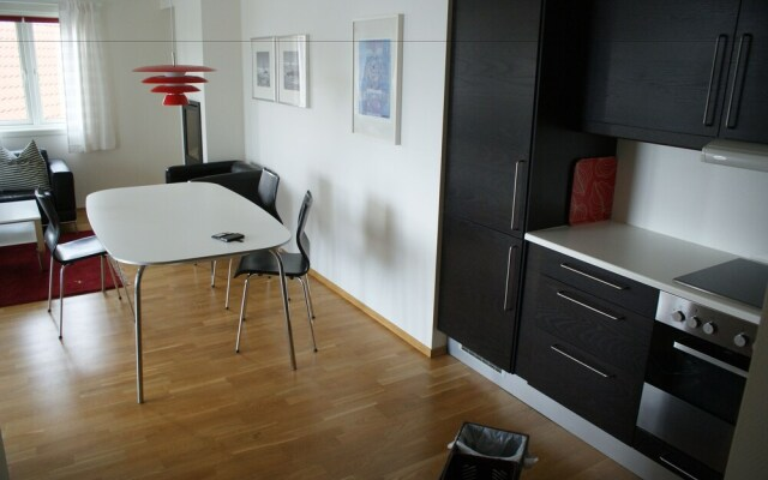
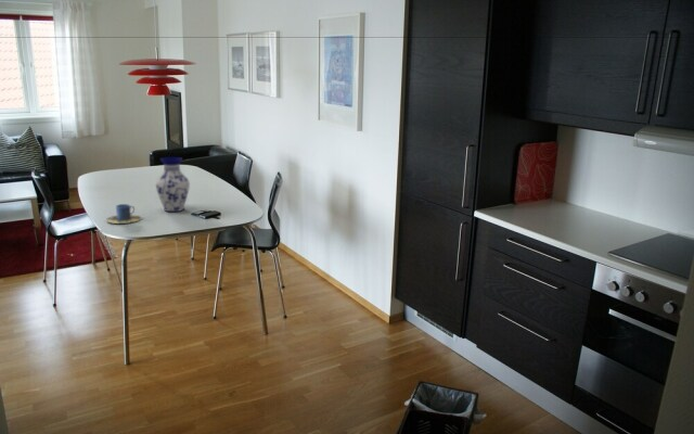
+ cup (123, 212)
+ vase (172, 184)
